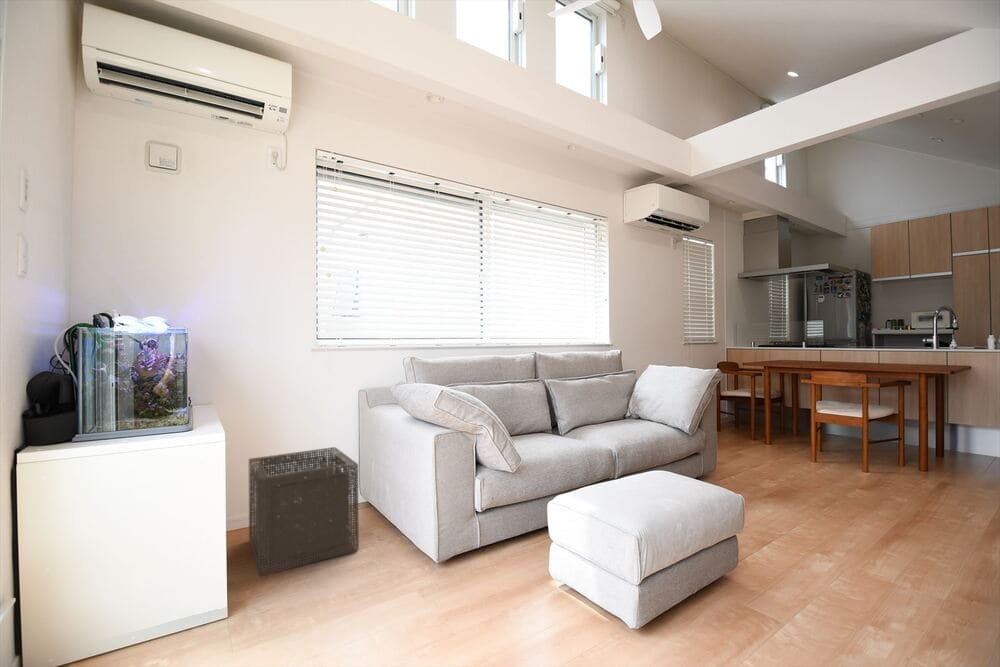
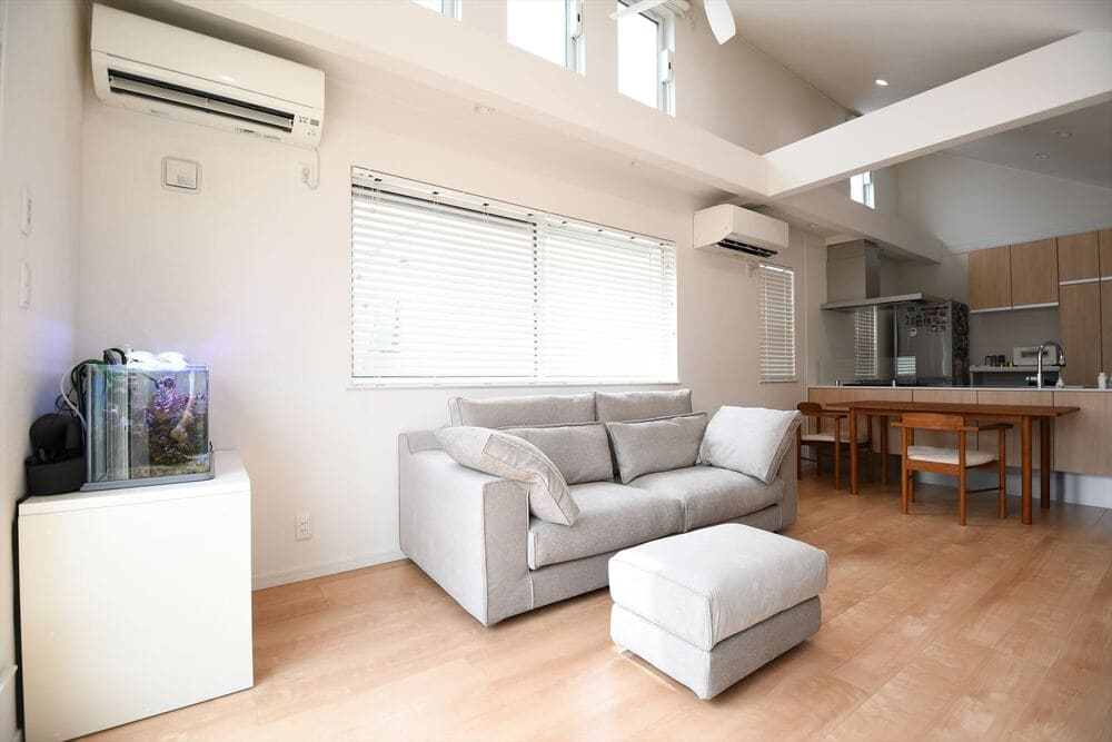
- storage basket (302, 503)
